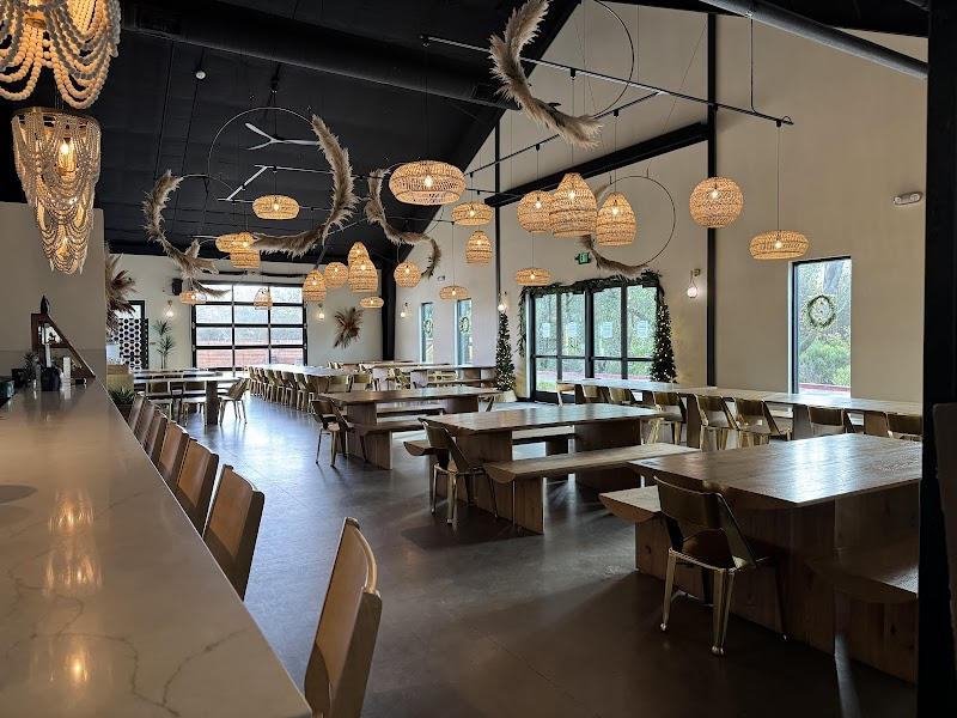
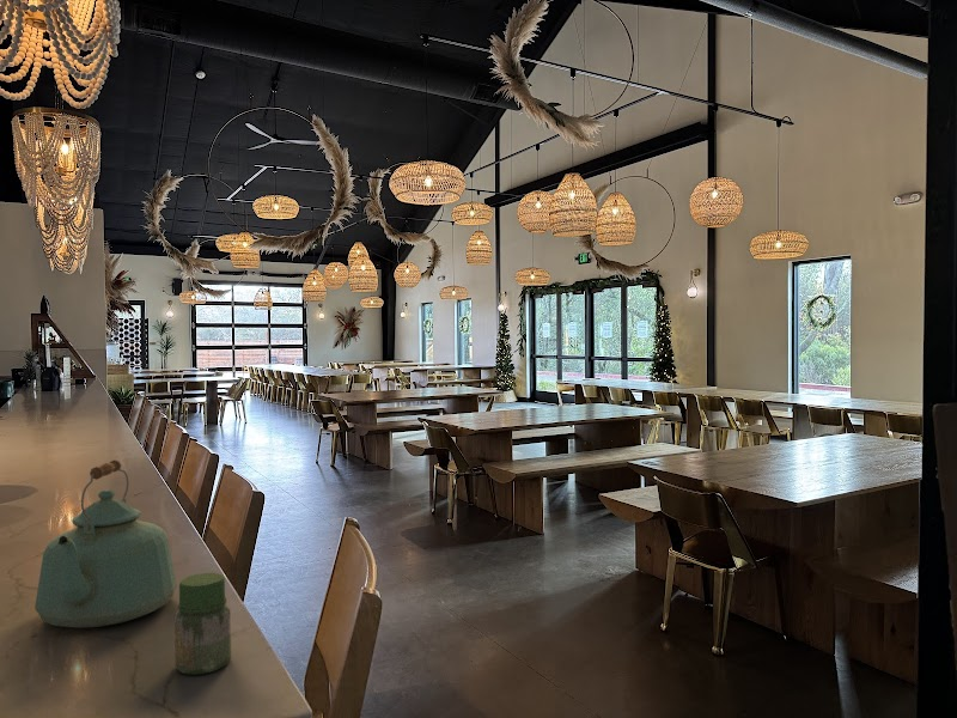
+ jar (202, 621)
+ kettle (100, 540)
